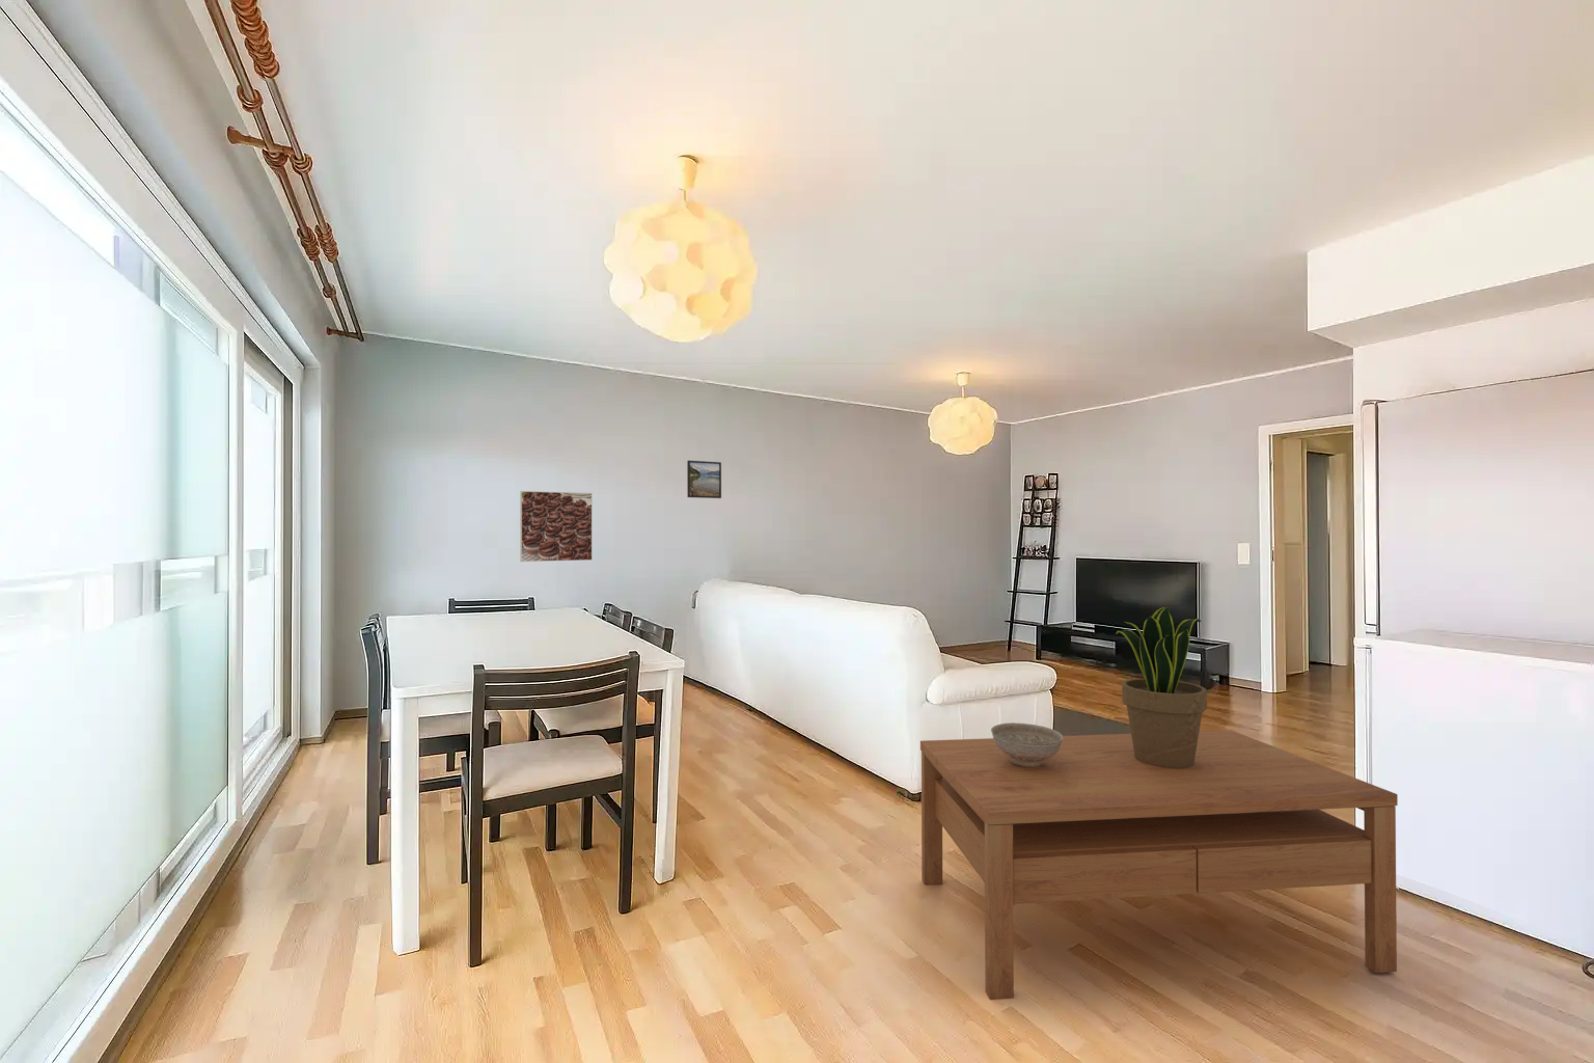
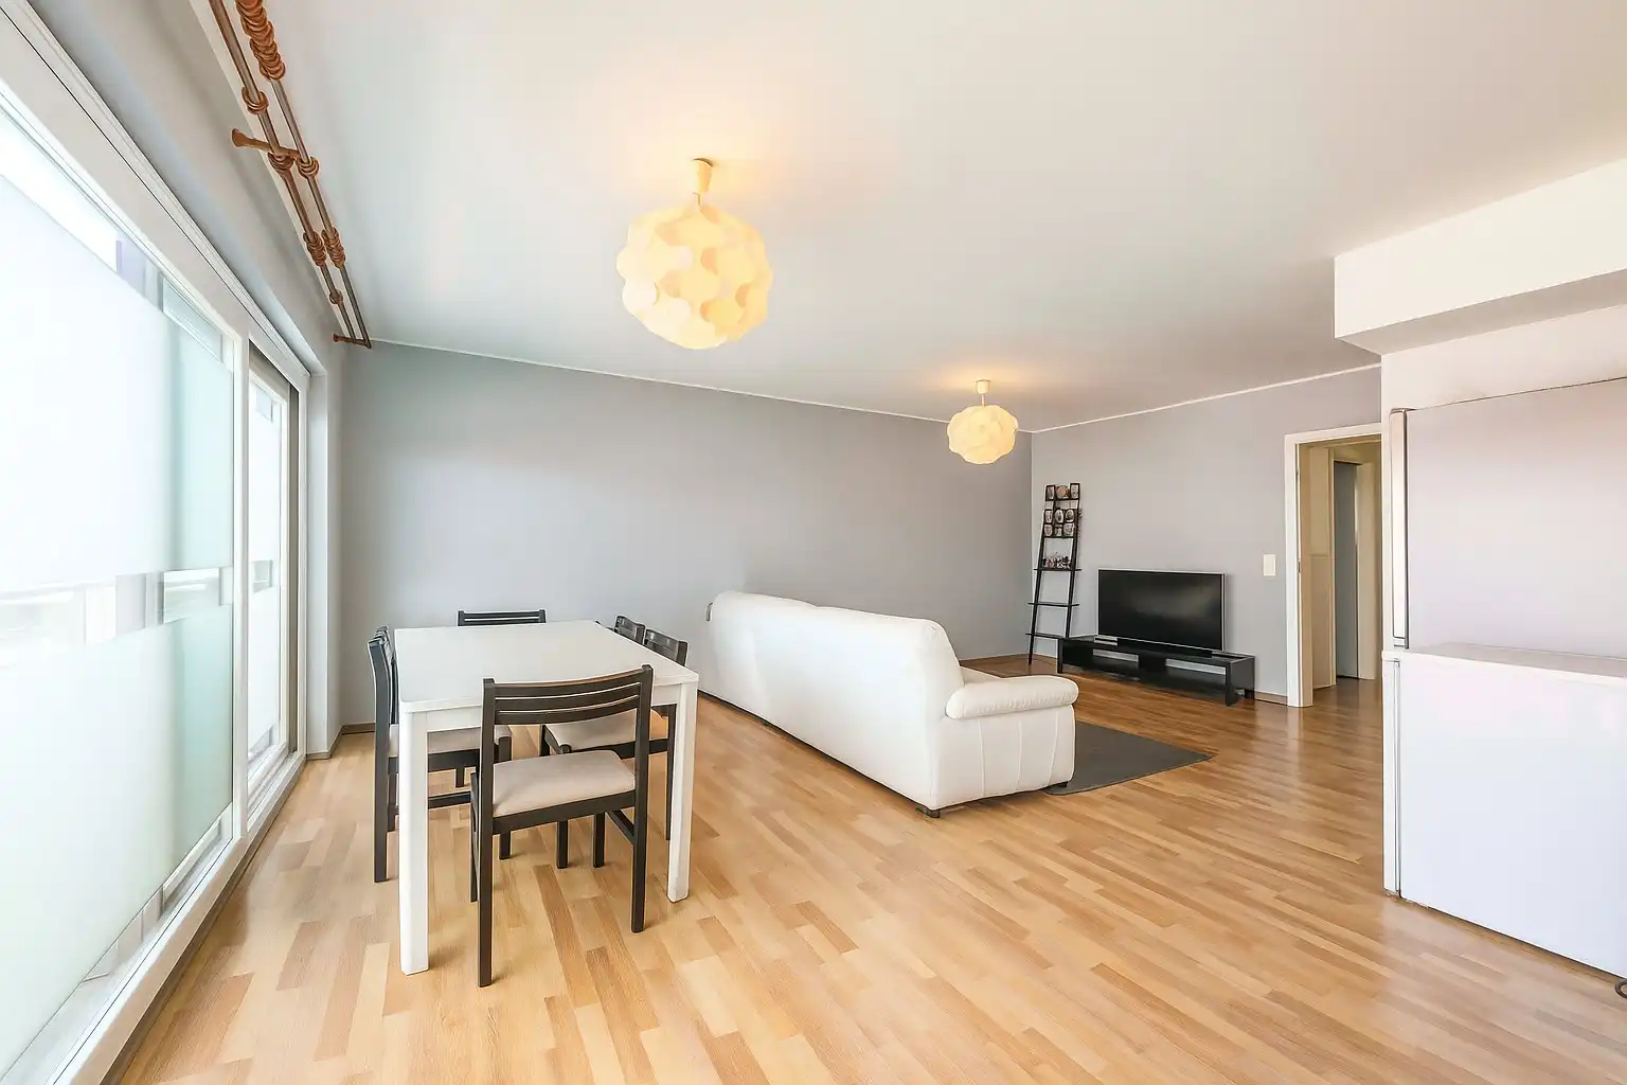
- potted plant (1158, 681)
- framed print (703, 479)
- coffee table (1131, 842)
- decorative bowl (1026, 746)
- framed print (556, 527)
